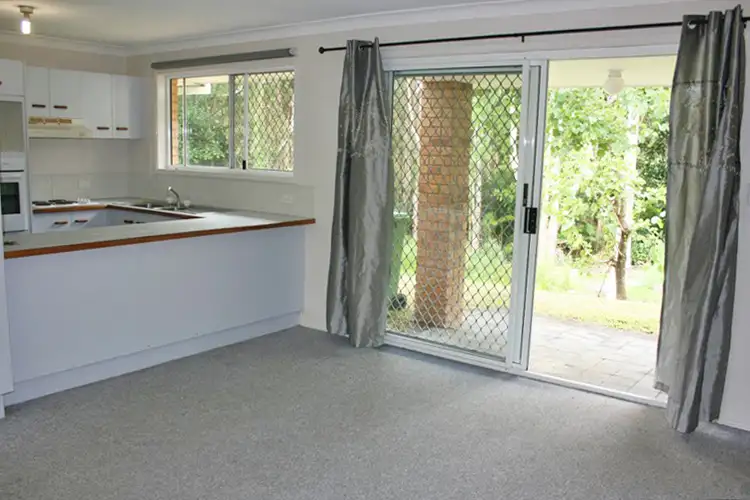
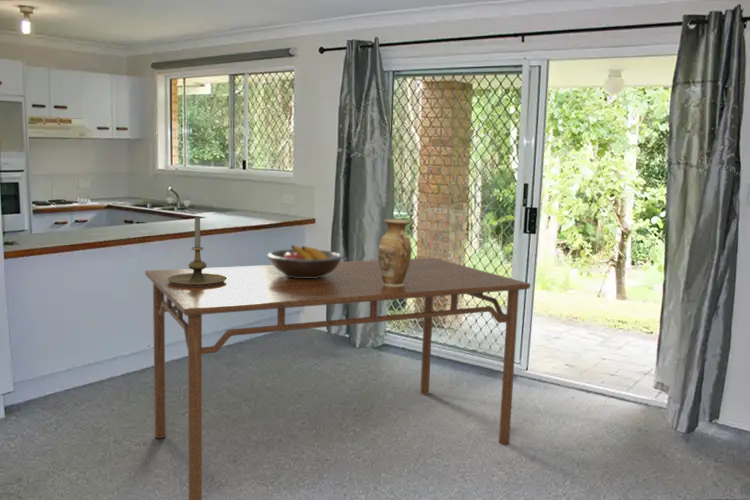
+ dining table (330, 326)
+ vase (394, 251)
+ candle holder (197, 248)
+ fruit bowl (305, 262)
